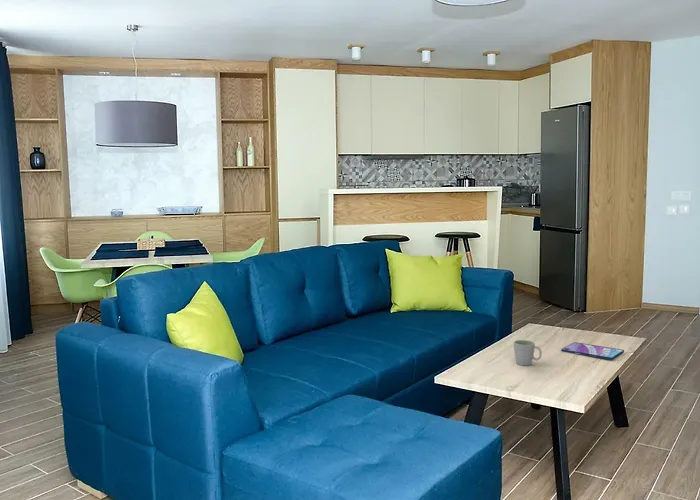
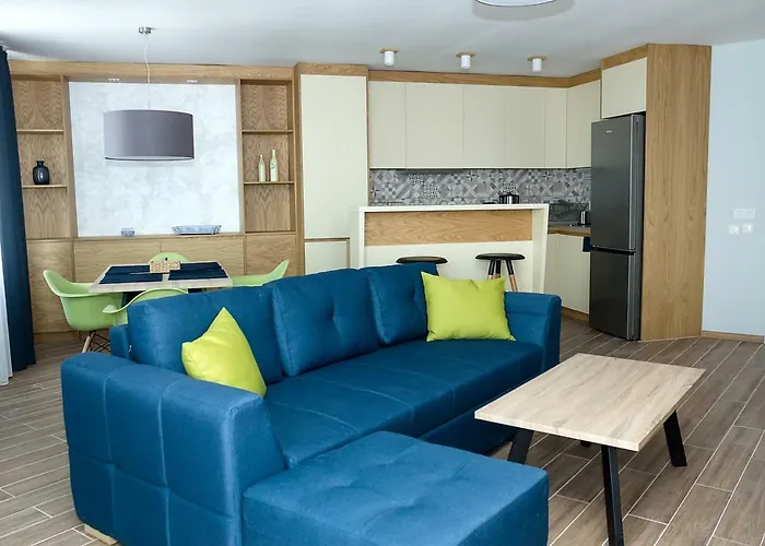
- mug (527, 353)
- video game case (592, 350)
